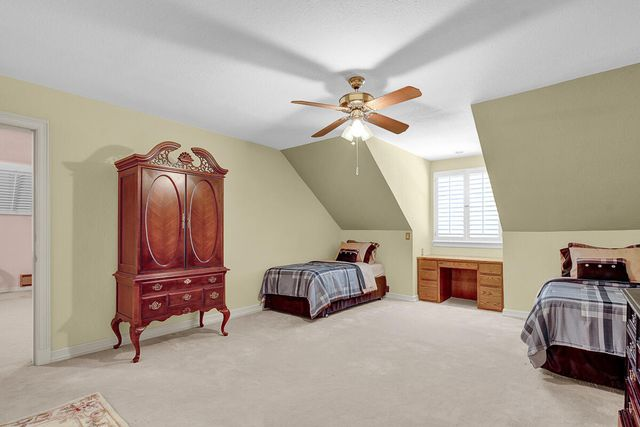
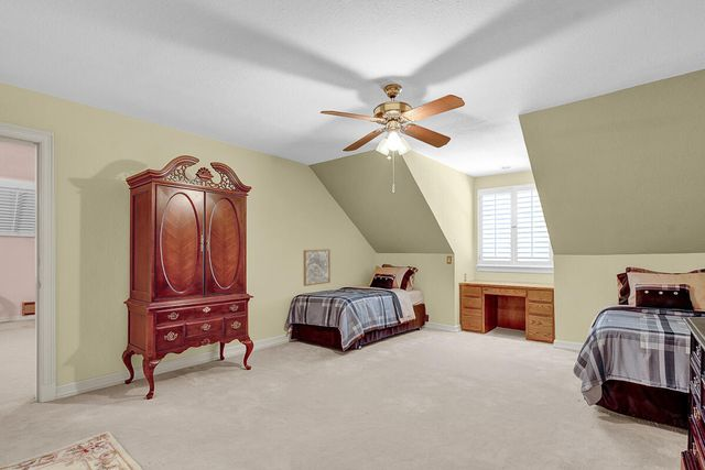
+ wall art (317, 266)
